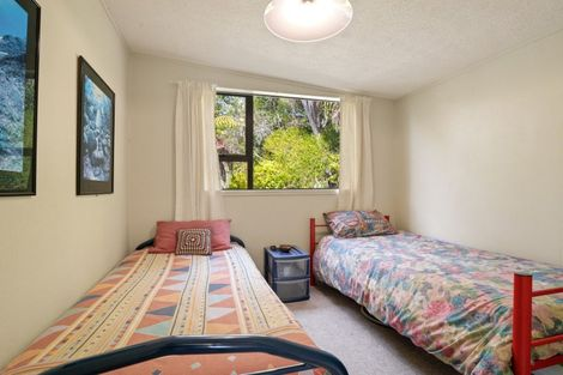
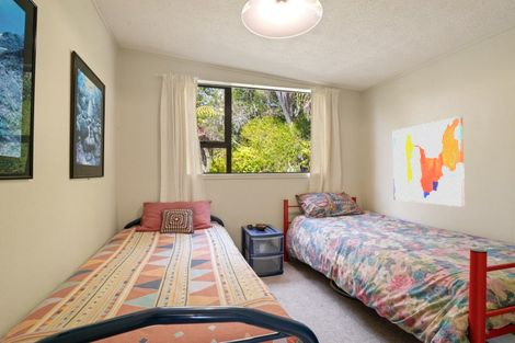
+ wall art (423, 163)
